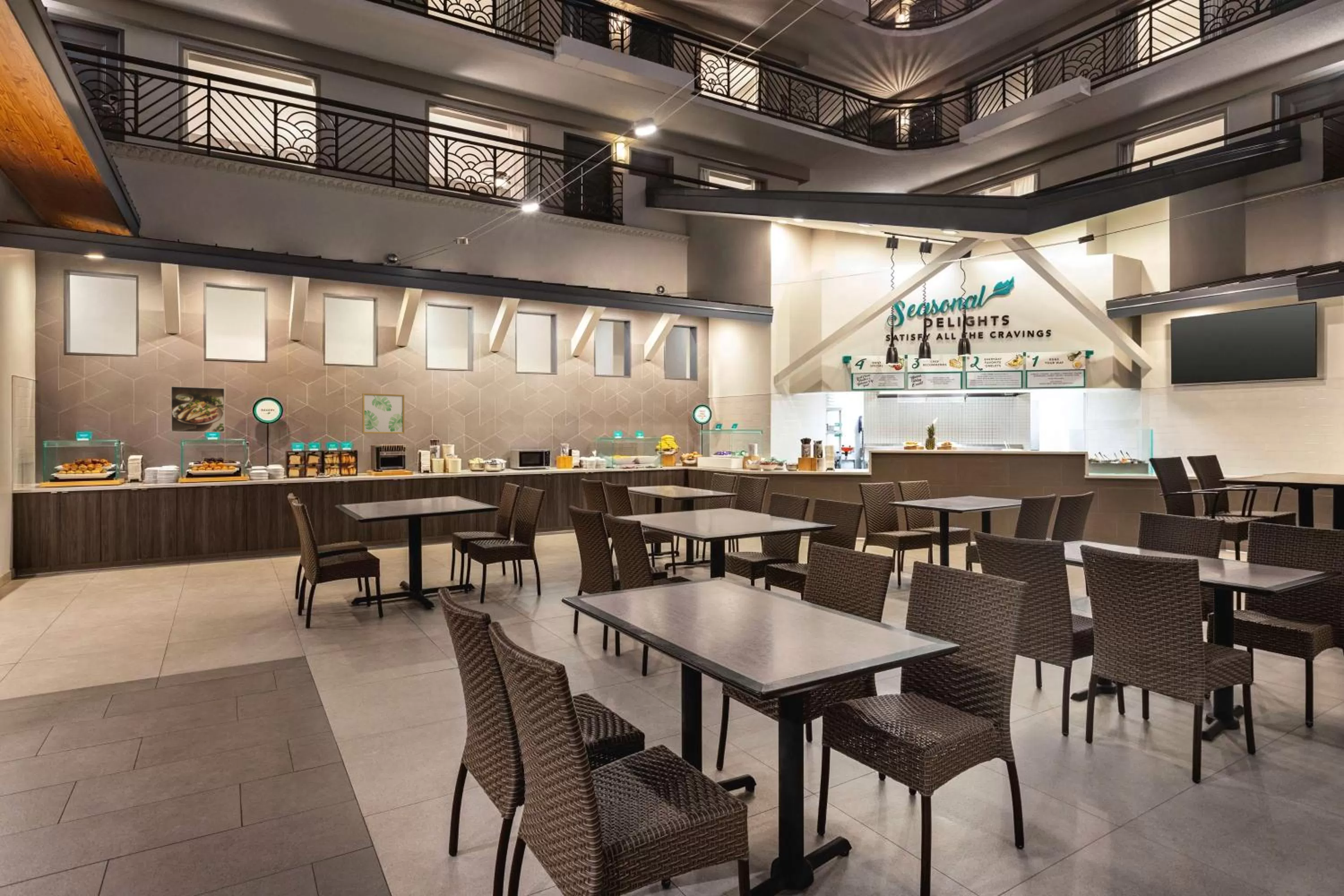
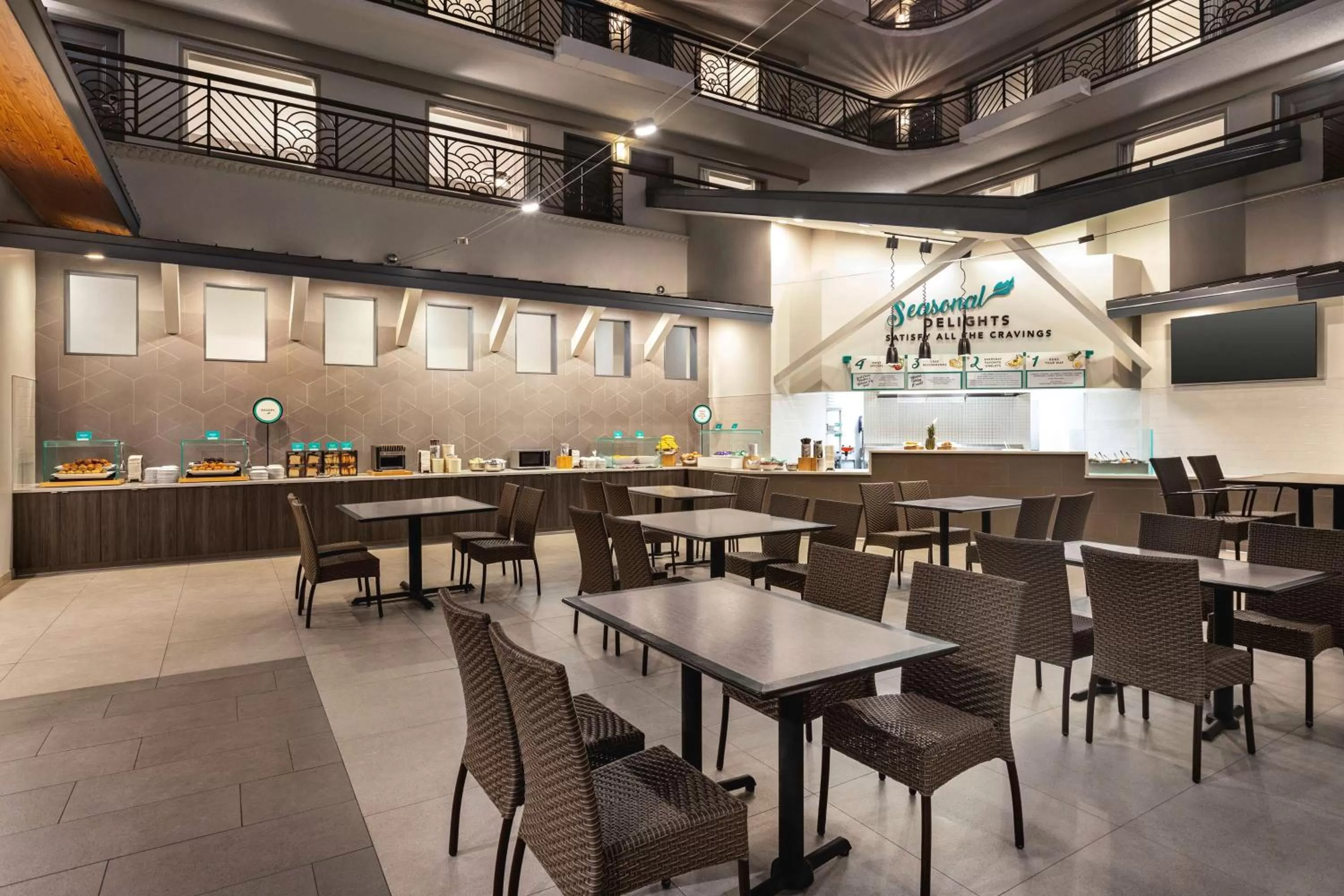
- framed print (198, 409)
- wall art (383, 414)
